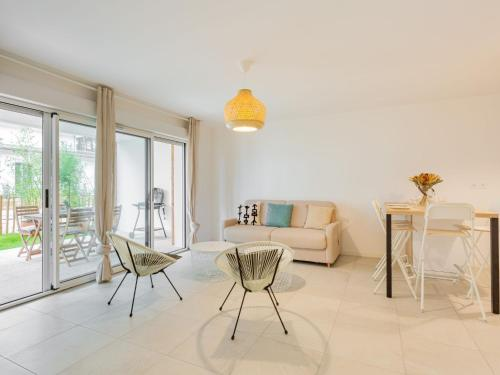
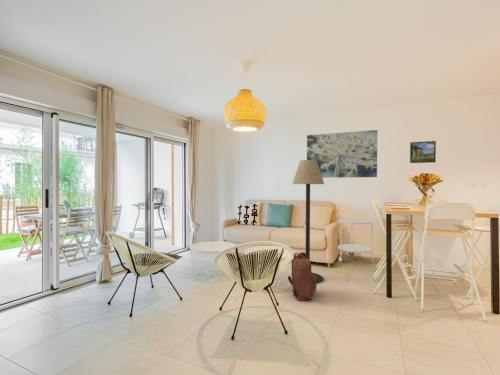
+ floor lamp (307, 219)
+ wall art (340, 155)
+ backpack (300, 274)
+ side table (351, 240)
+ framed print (422, 152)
